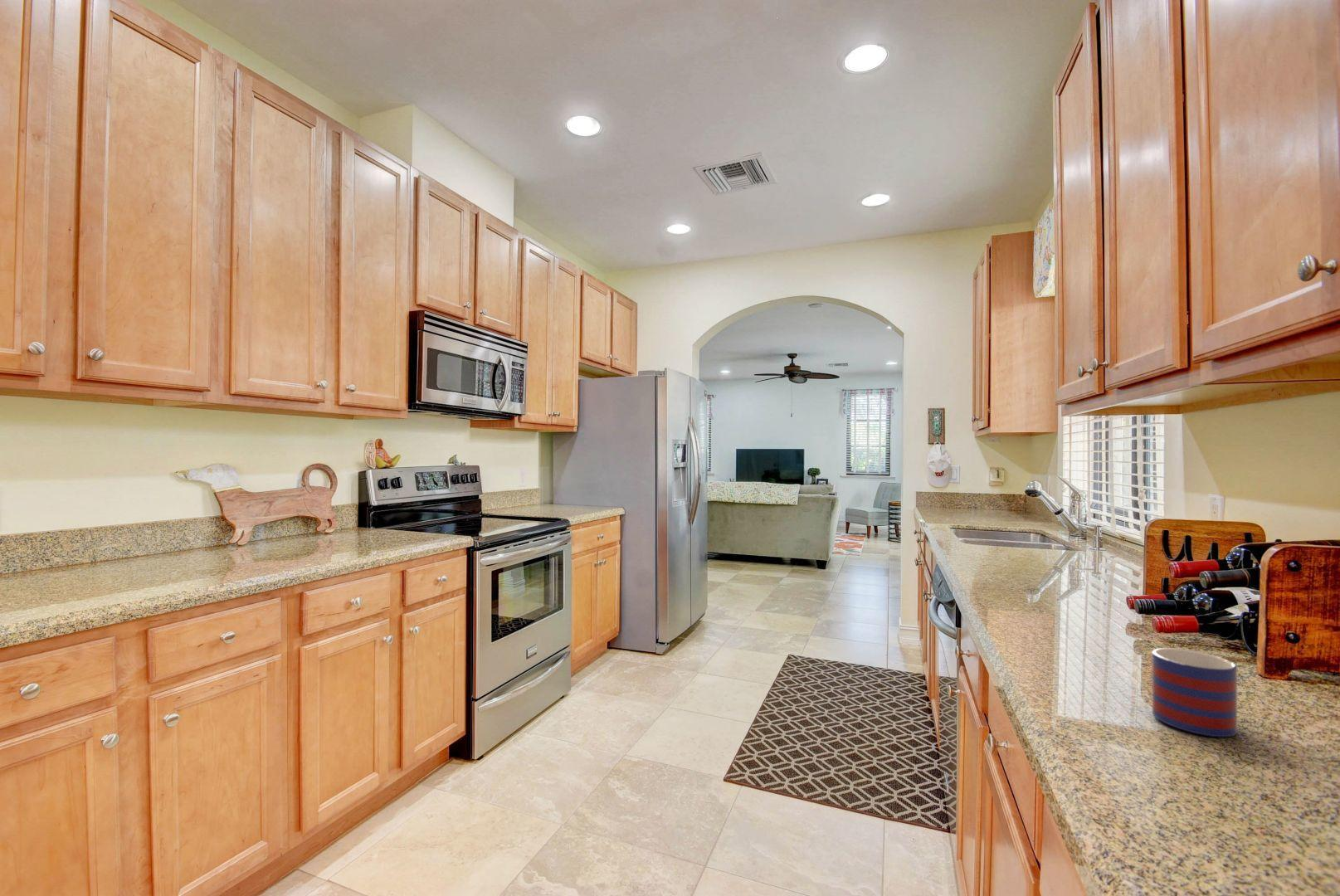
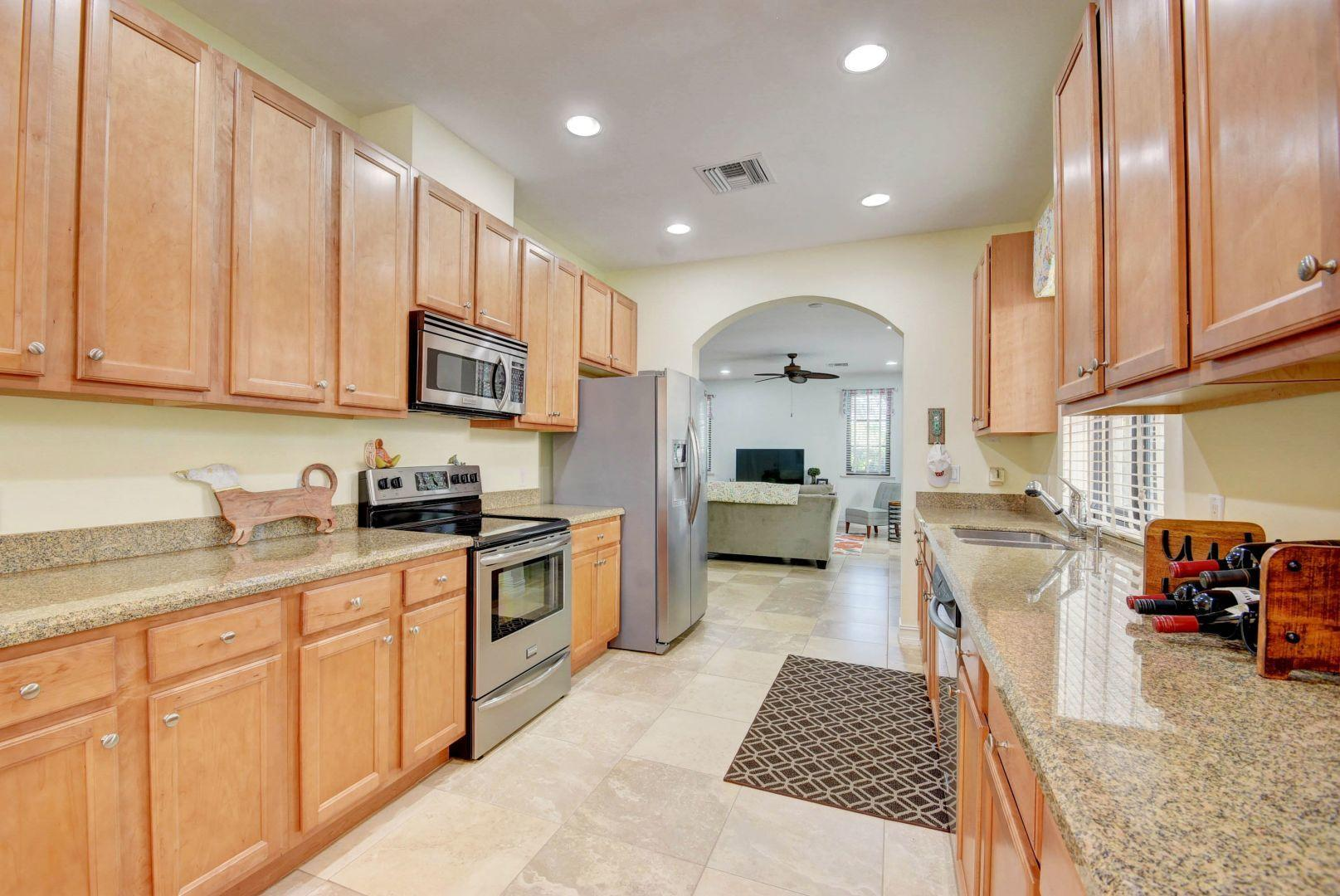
- mug (1187, 684)
